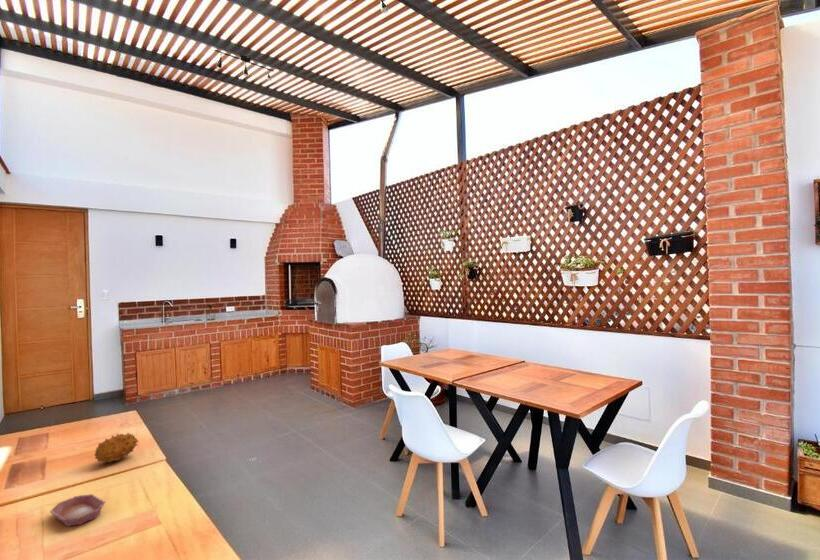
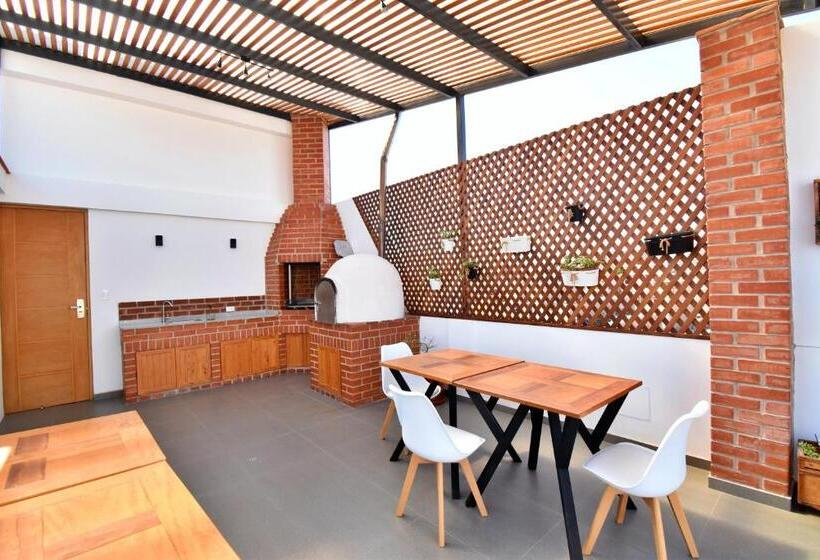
- fruit (117, 447)
- bowl (78, 510)
